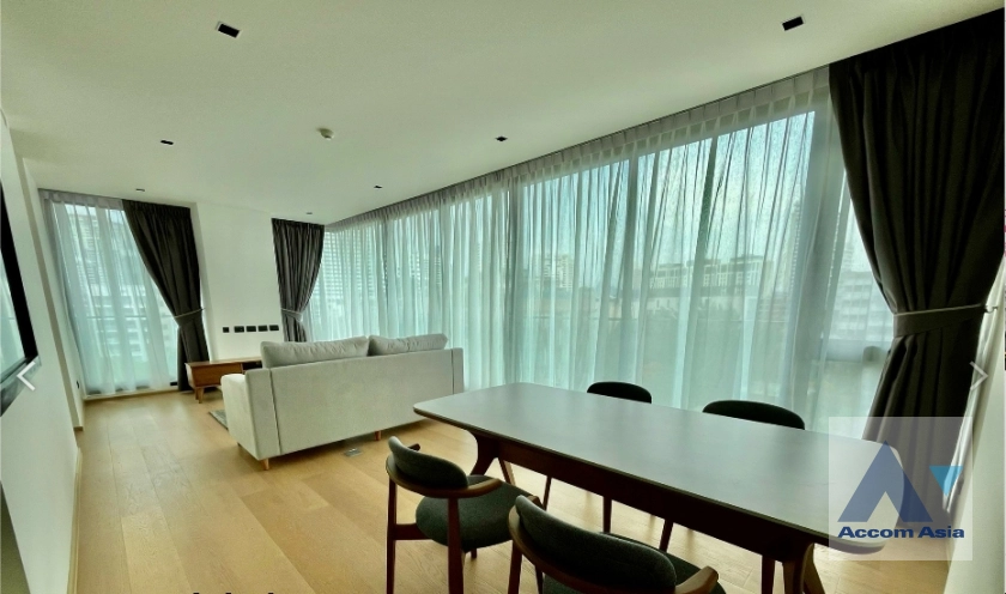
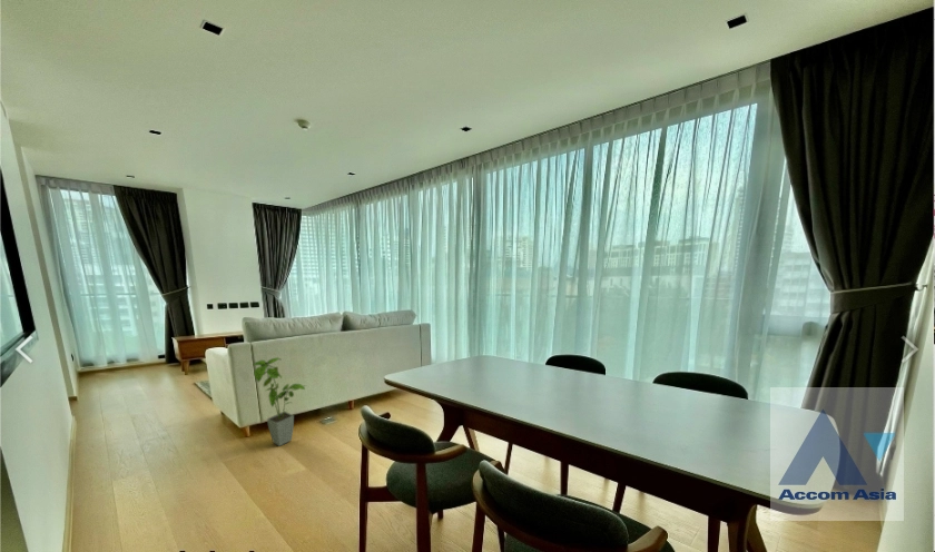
+ house plant (277, 402)
